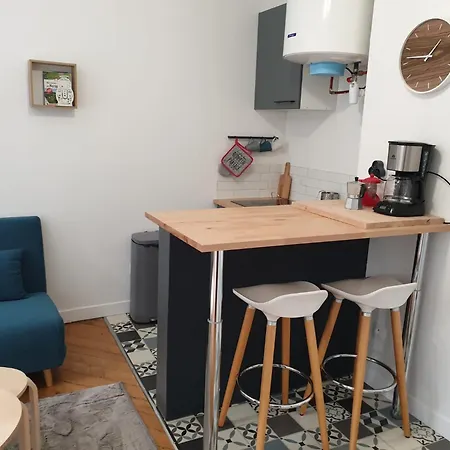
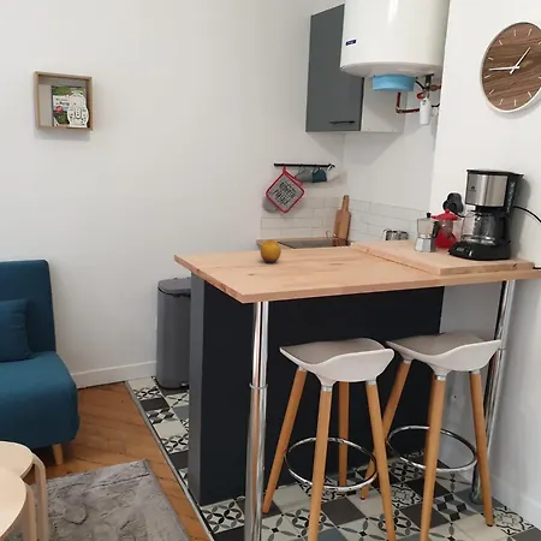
+ fruit (269, 250)
